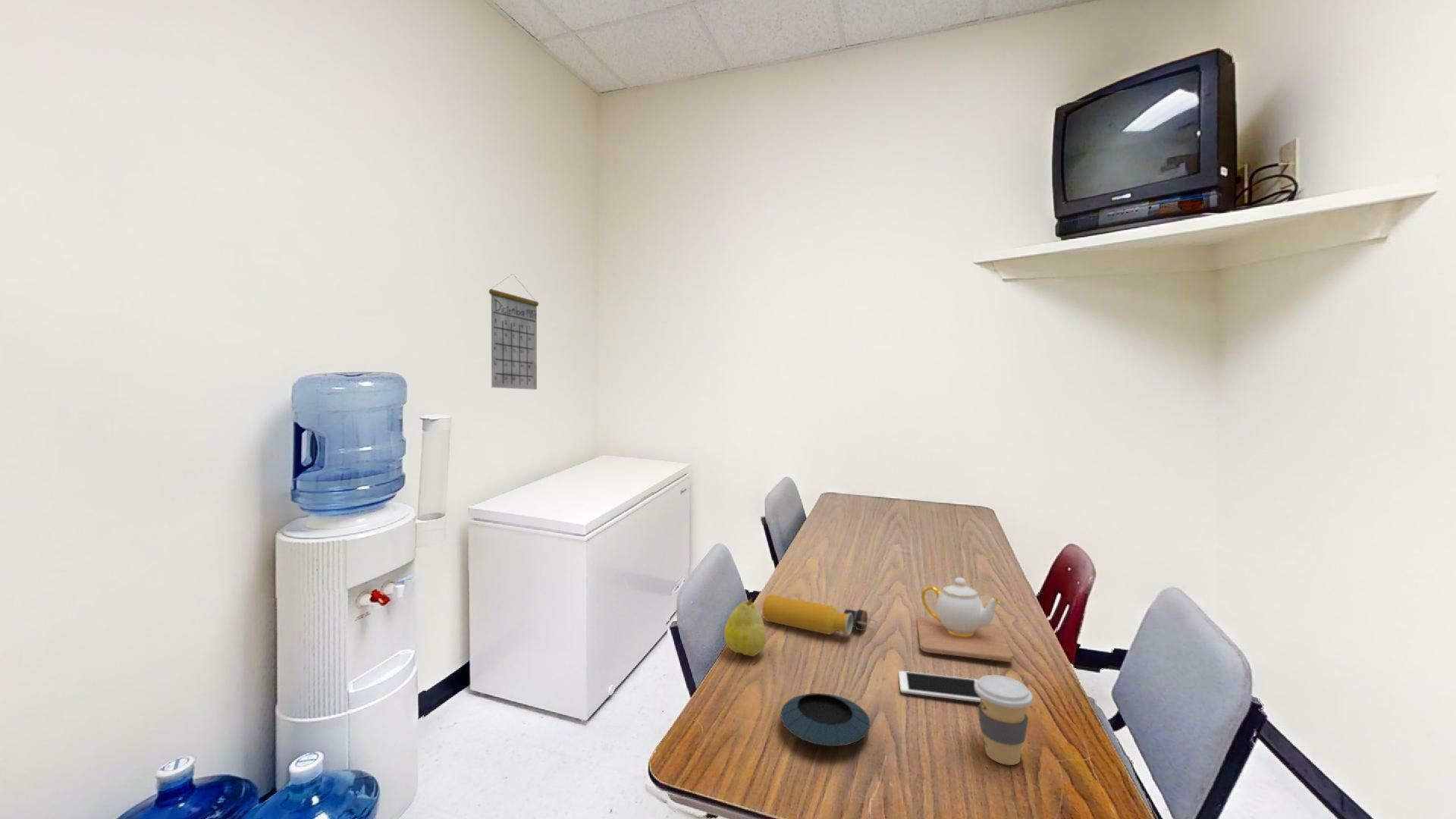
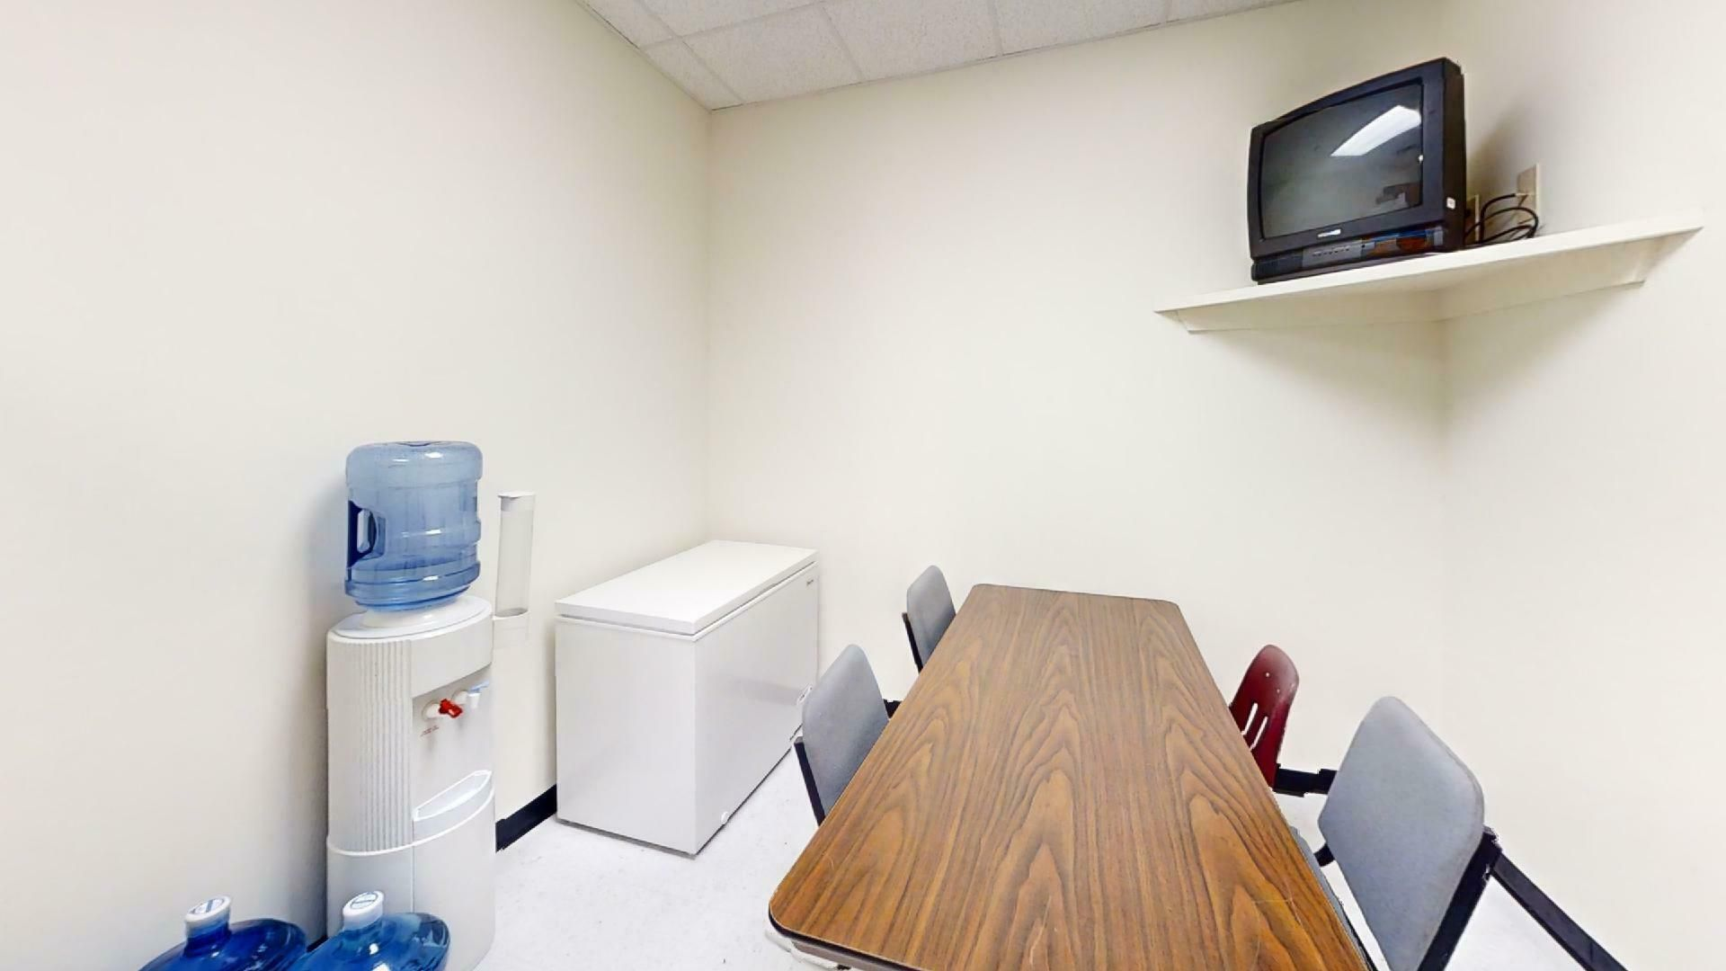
- teapot (961, 610)
- calendar (515, 331)
- saucer (824, 714)
- cell phone (943, 686)
- water bottle (820, 613)
- fruit (745, 625)
- coffee cup (1003, 720)
